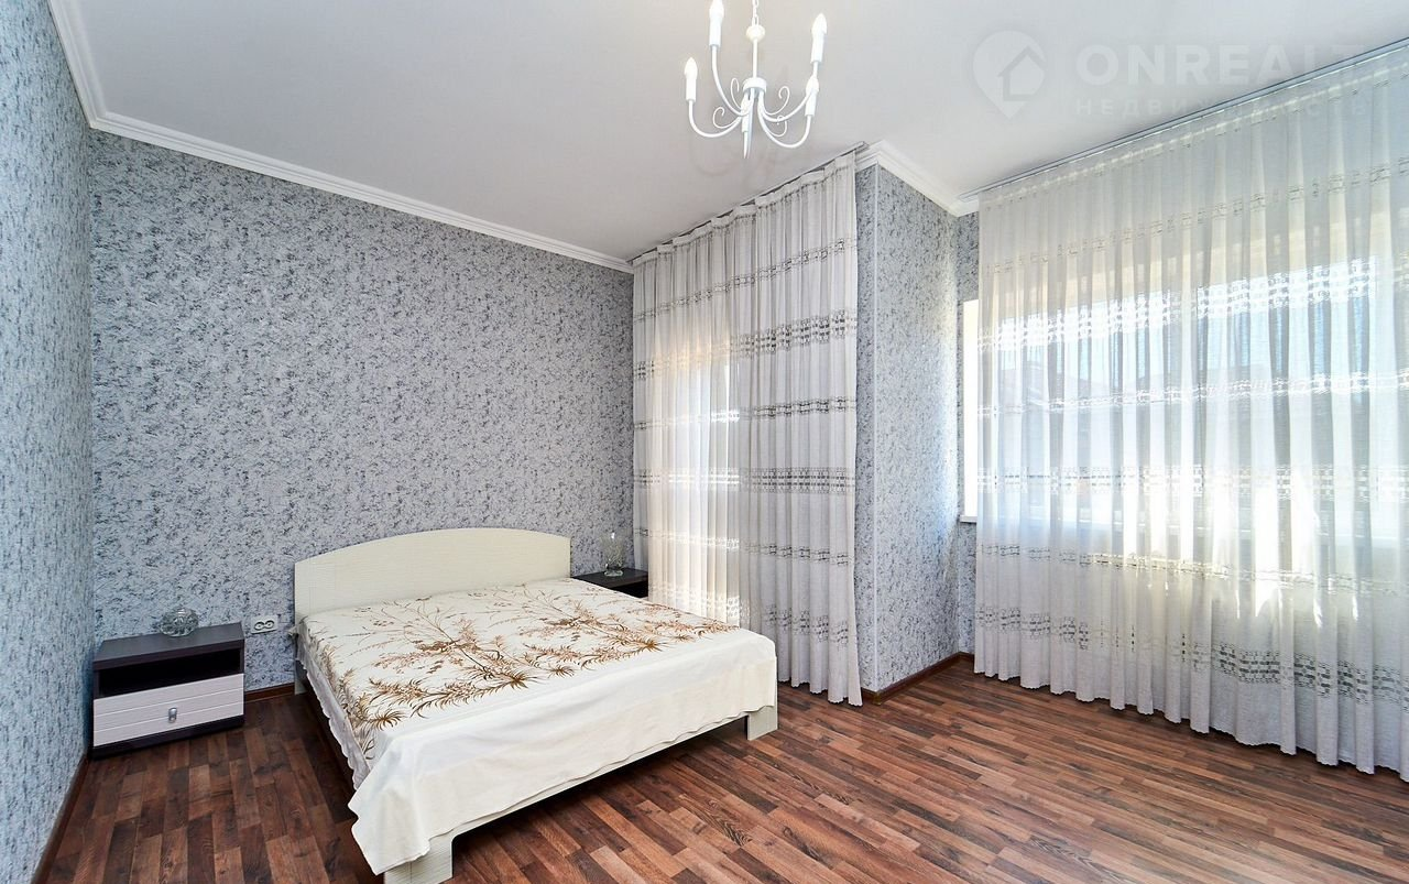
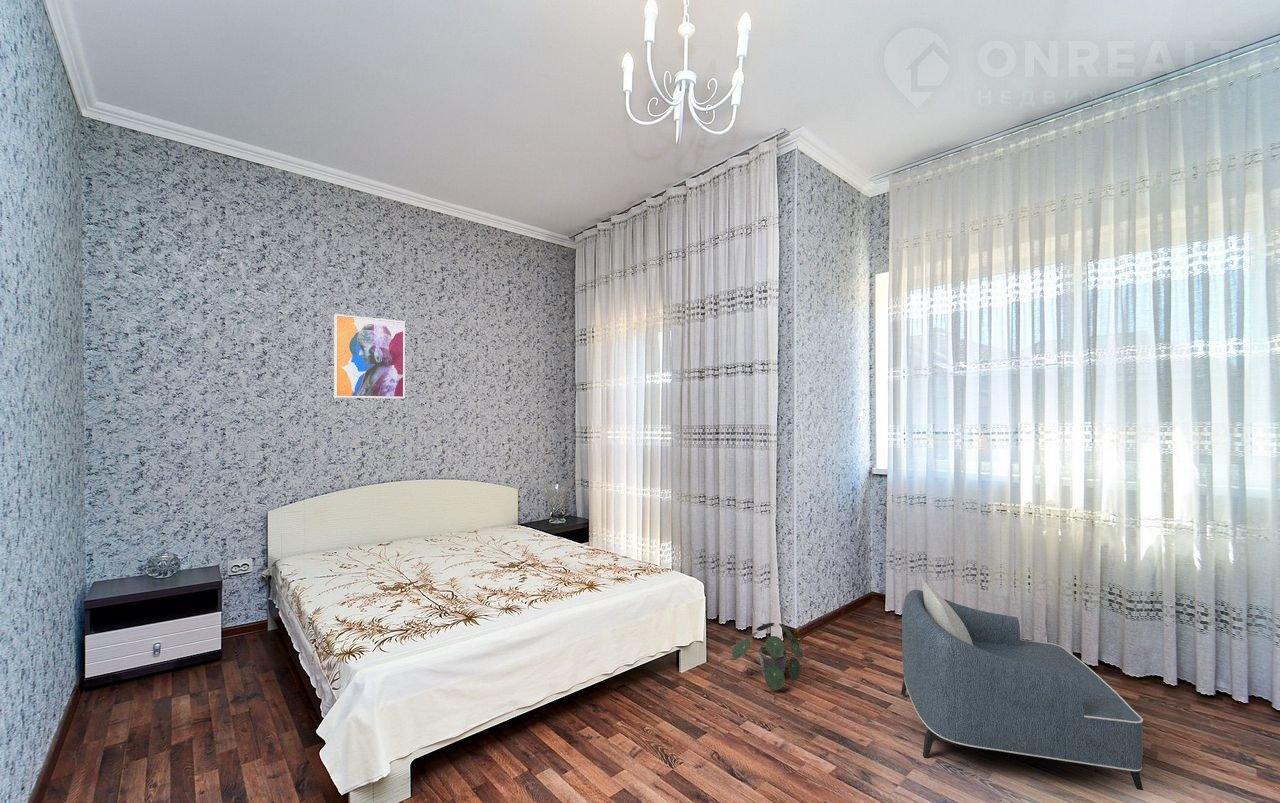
+ potted plant (771, 650)
+ wall art (370, 357)
+ armchair (1007, 666)
